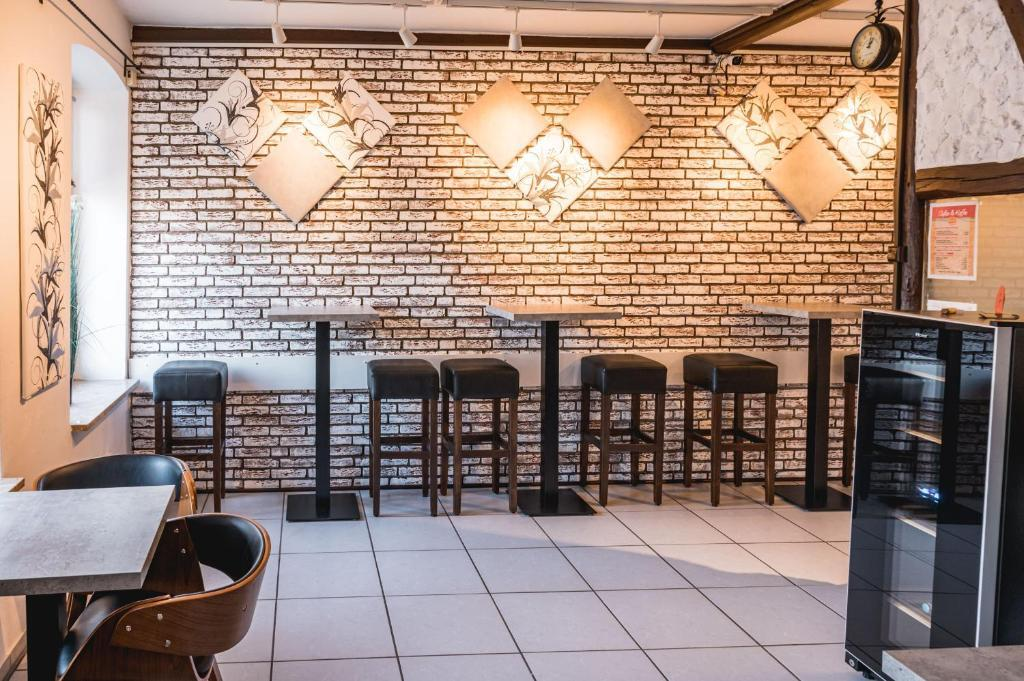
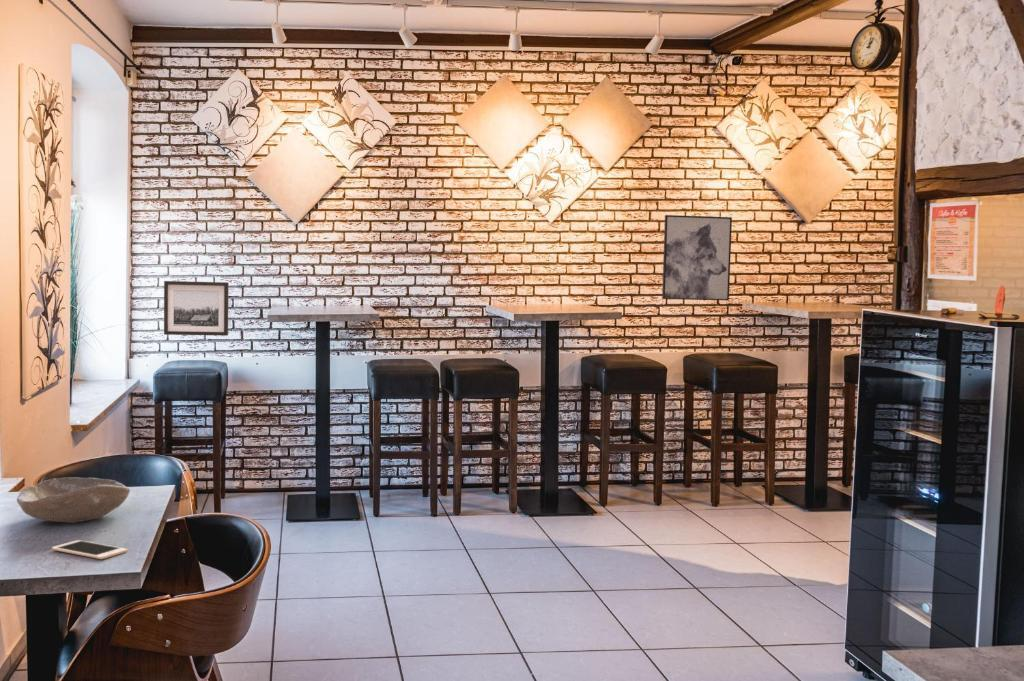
+ bowl (74, 498)
+ wall art (196, 308)
+ cell phone (89, 549)
+ wall art (697, 258)
